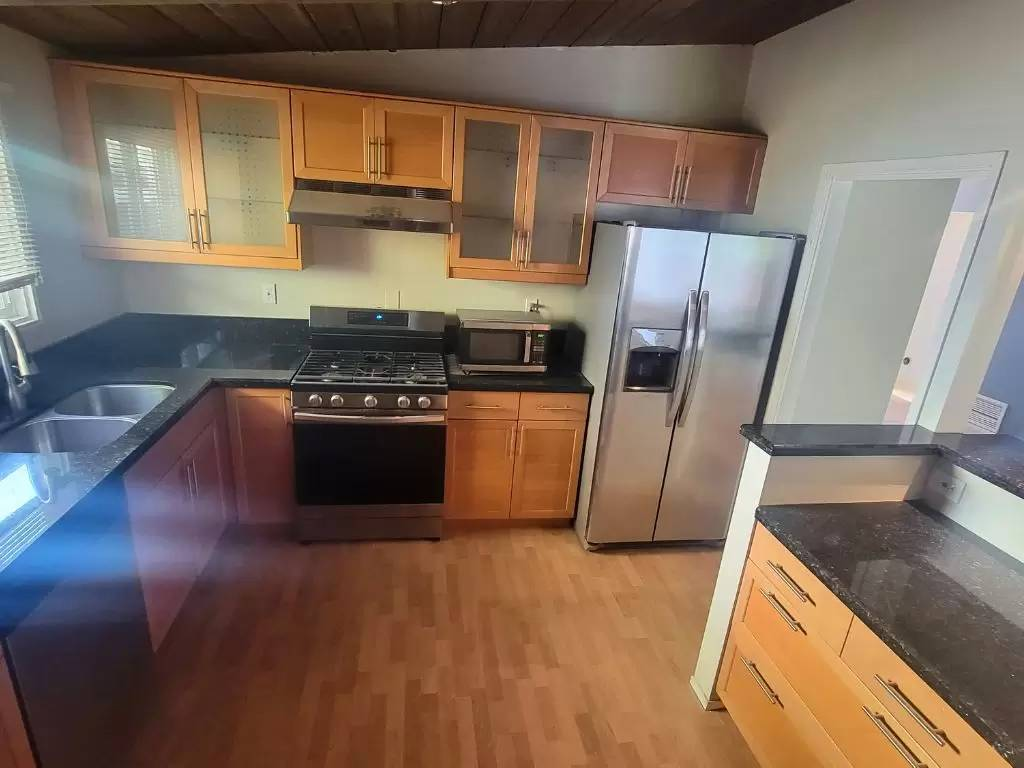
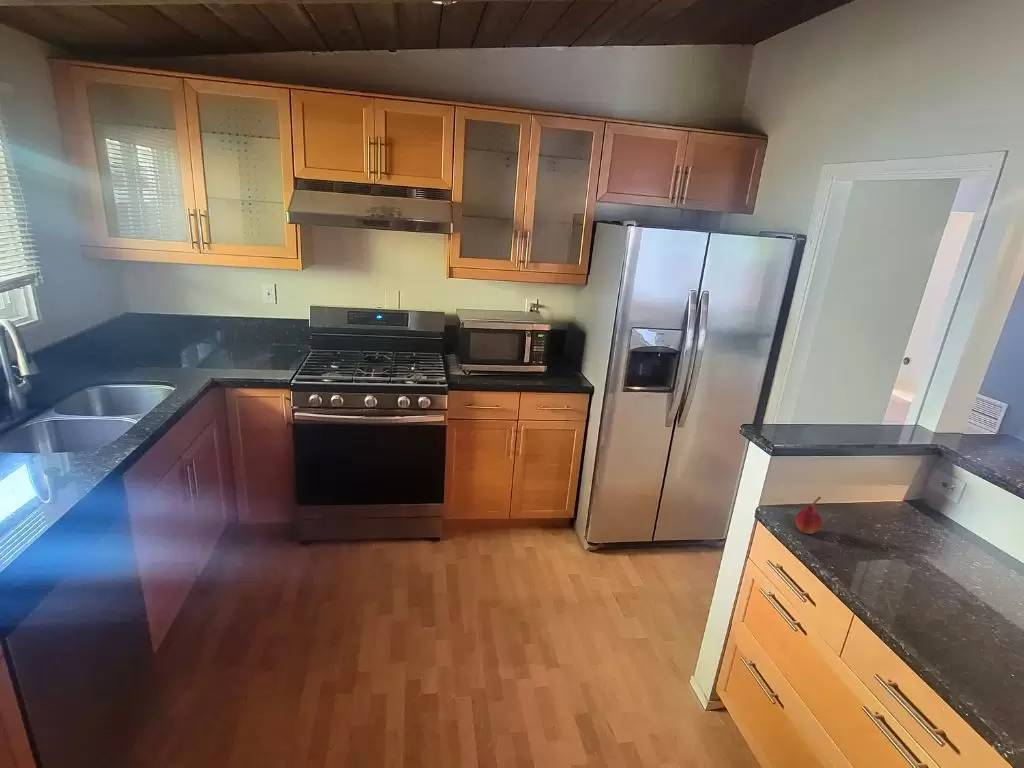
+ fruit (810, 514)
